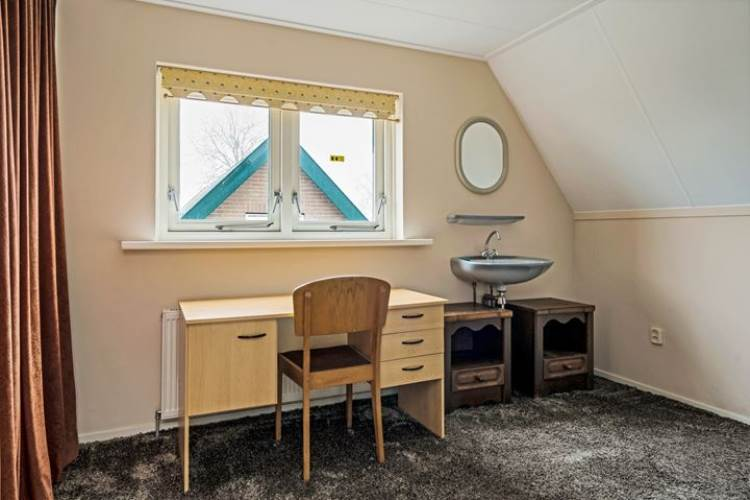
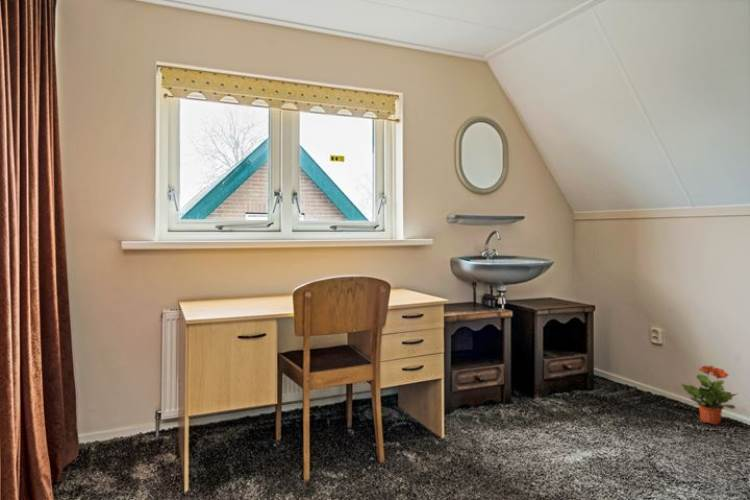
+ potted plant (711, 393)
